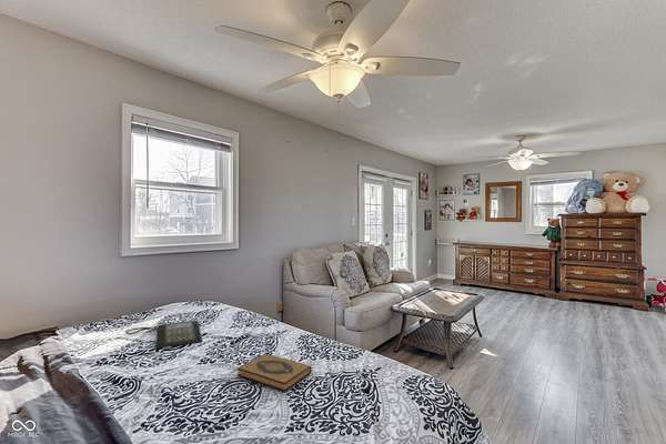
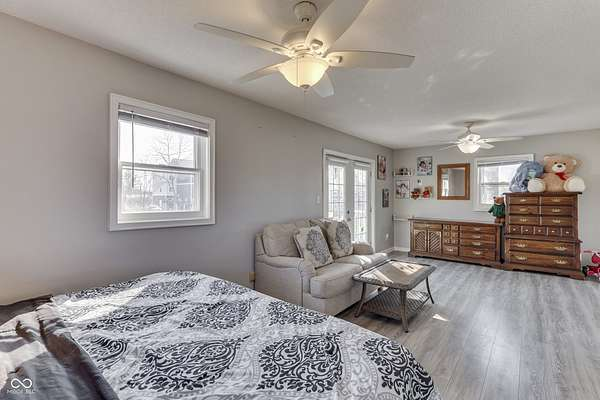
- hardback book (274, 370)
- clutch bag (176, 331)
